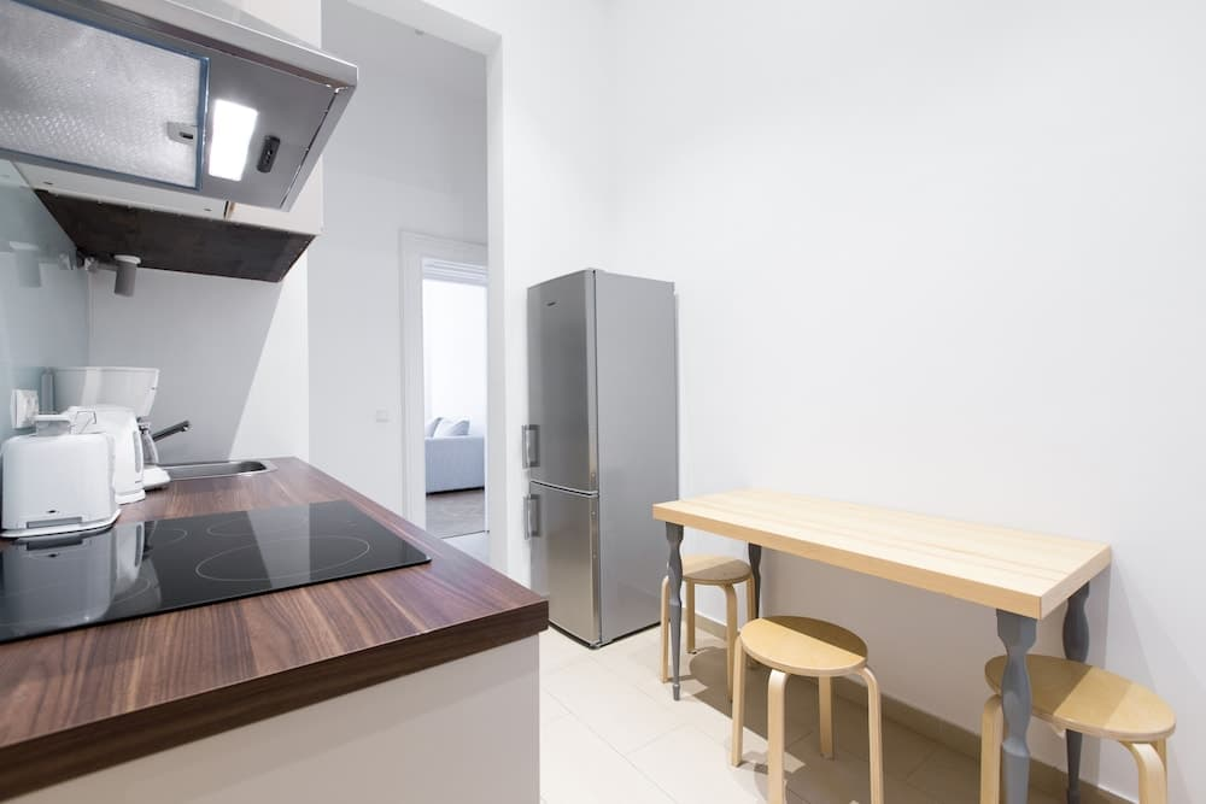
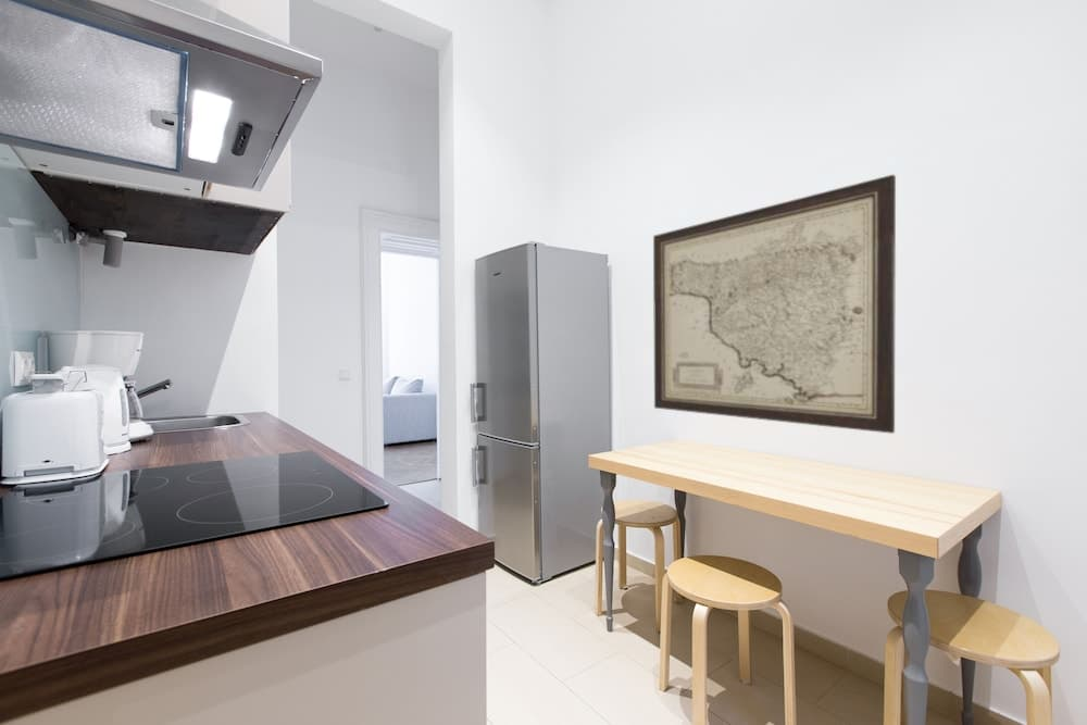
+ wall art (750, 315)
